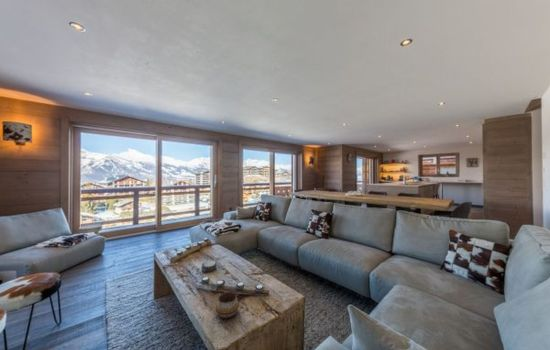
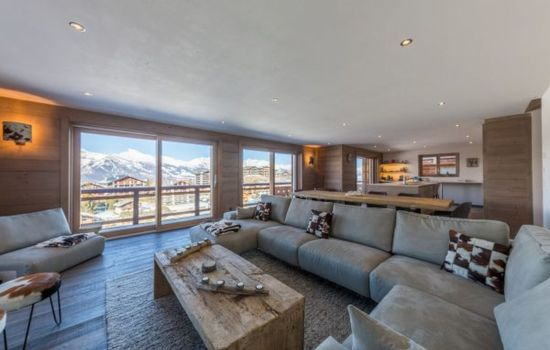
- decorative bowl (227, 304)
